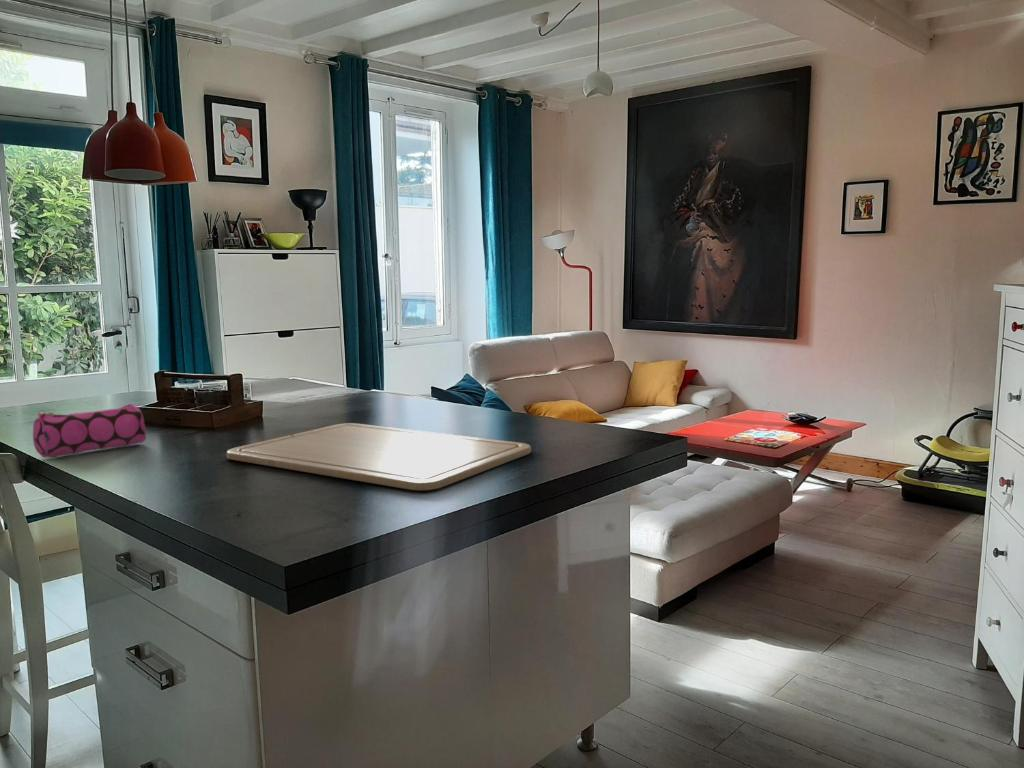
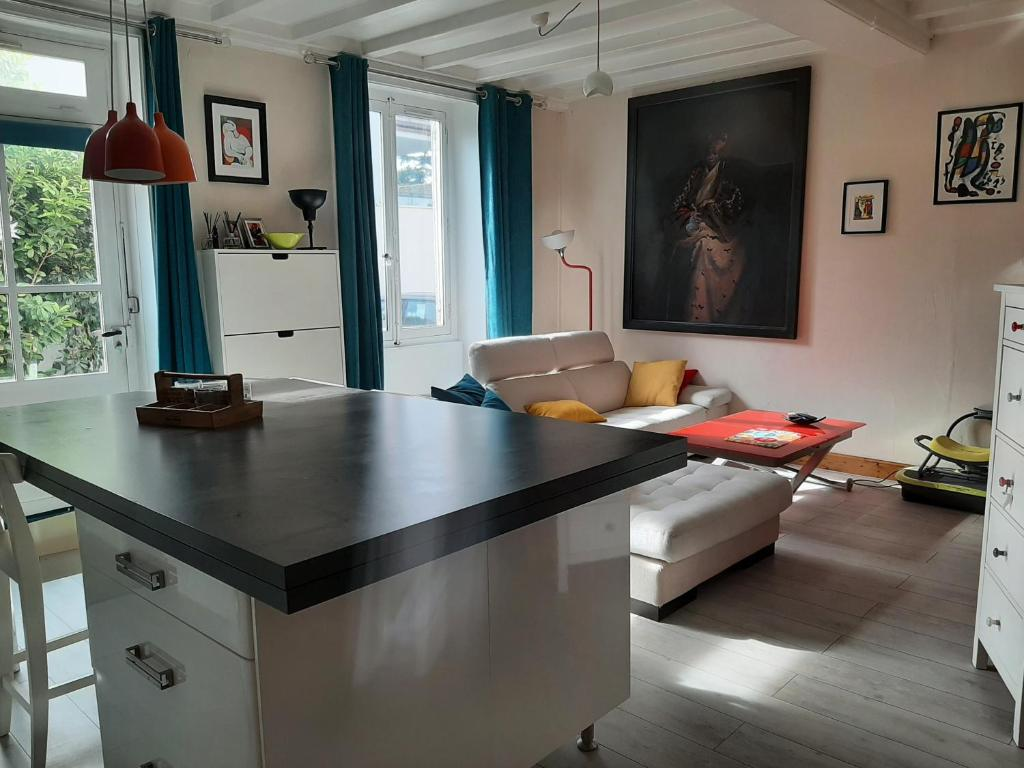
- chopping board (379, 450)
- pencil case (91, 428)
